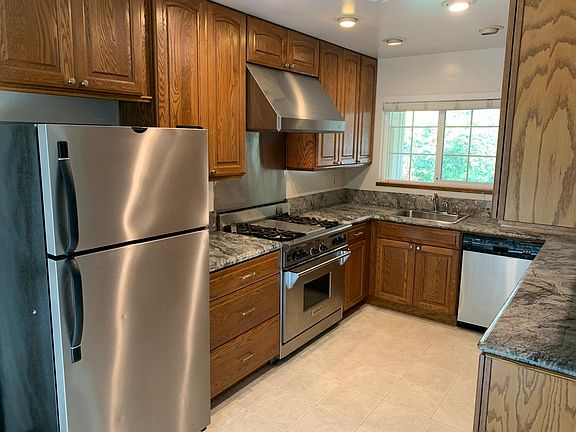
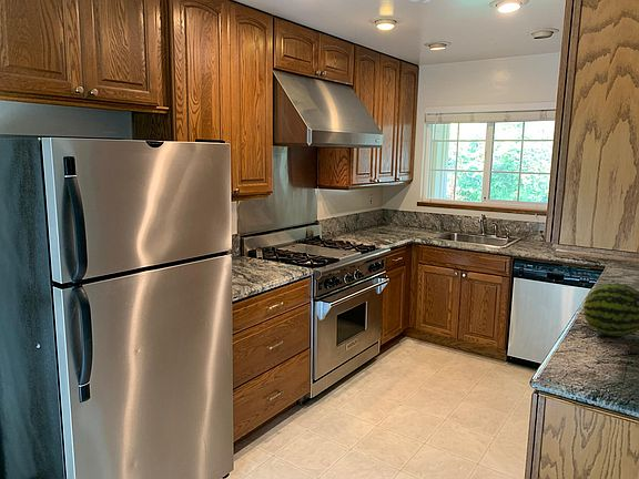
+ fruit (616, 309)
